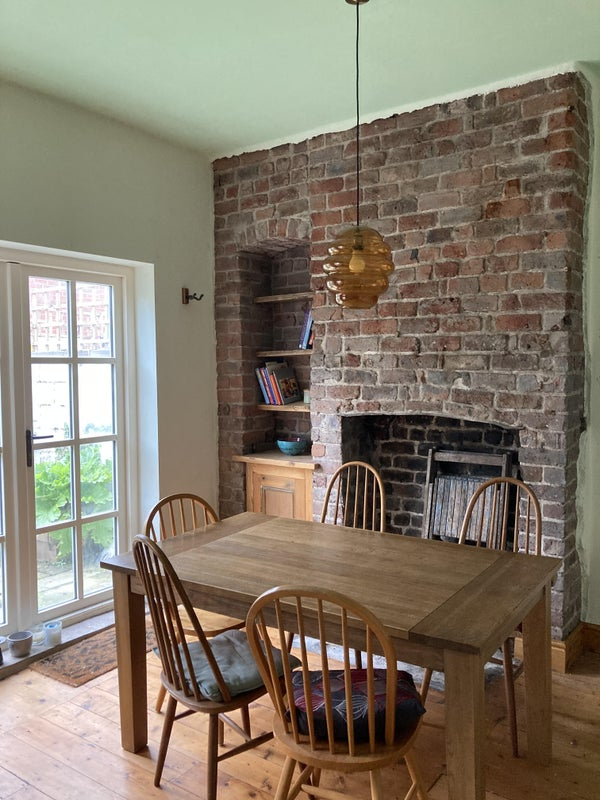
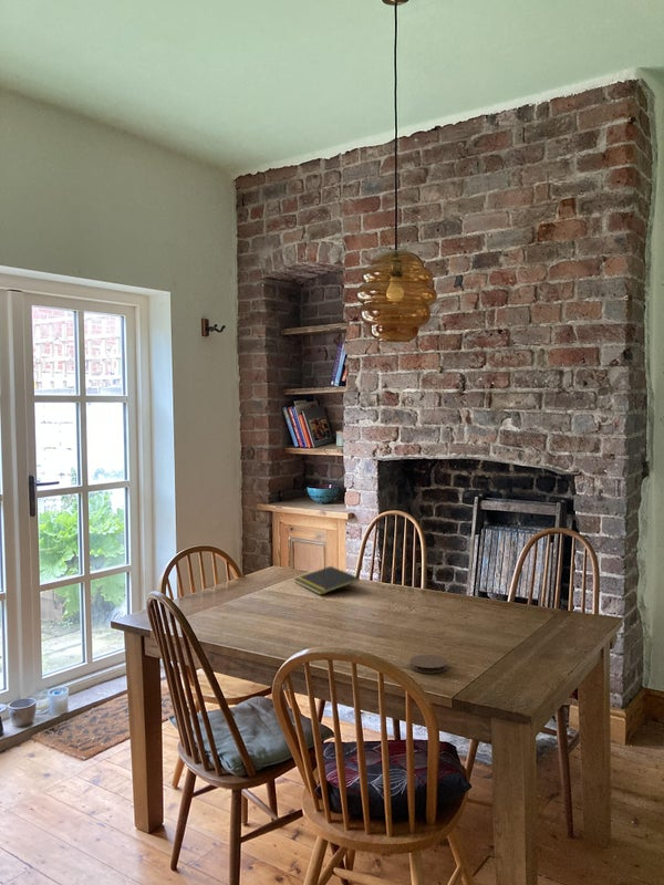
+ notepad (325, 580)
+ coaster (428, 663)
